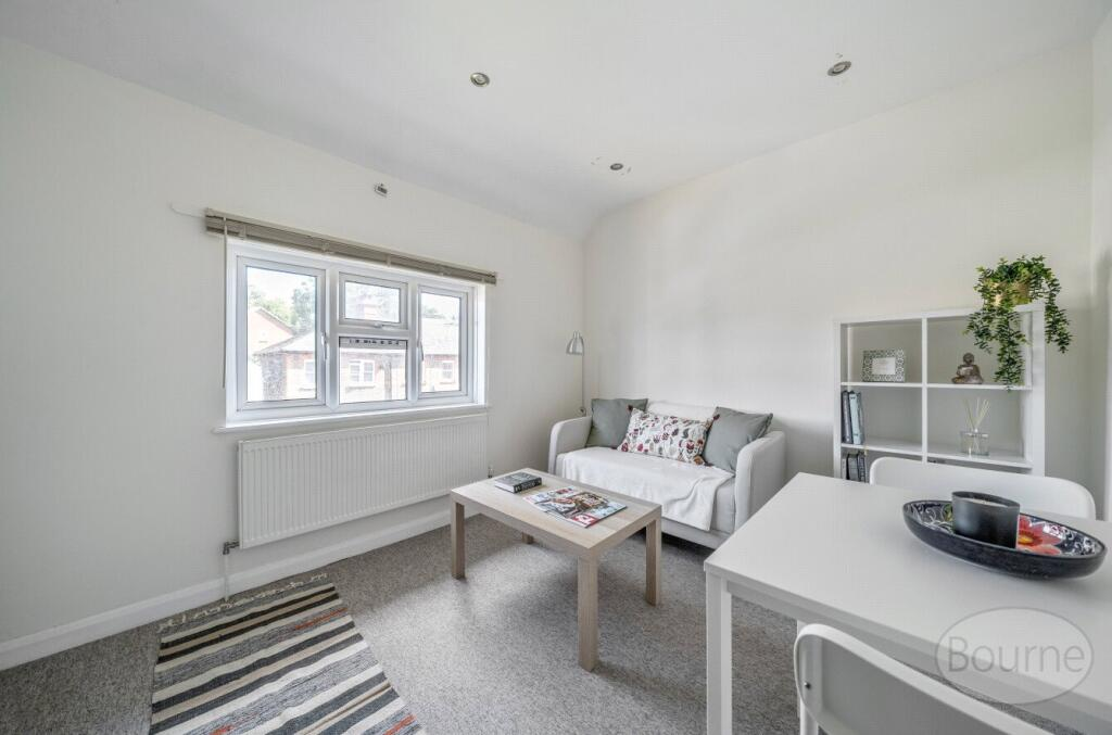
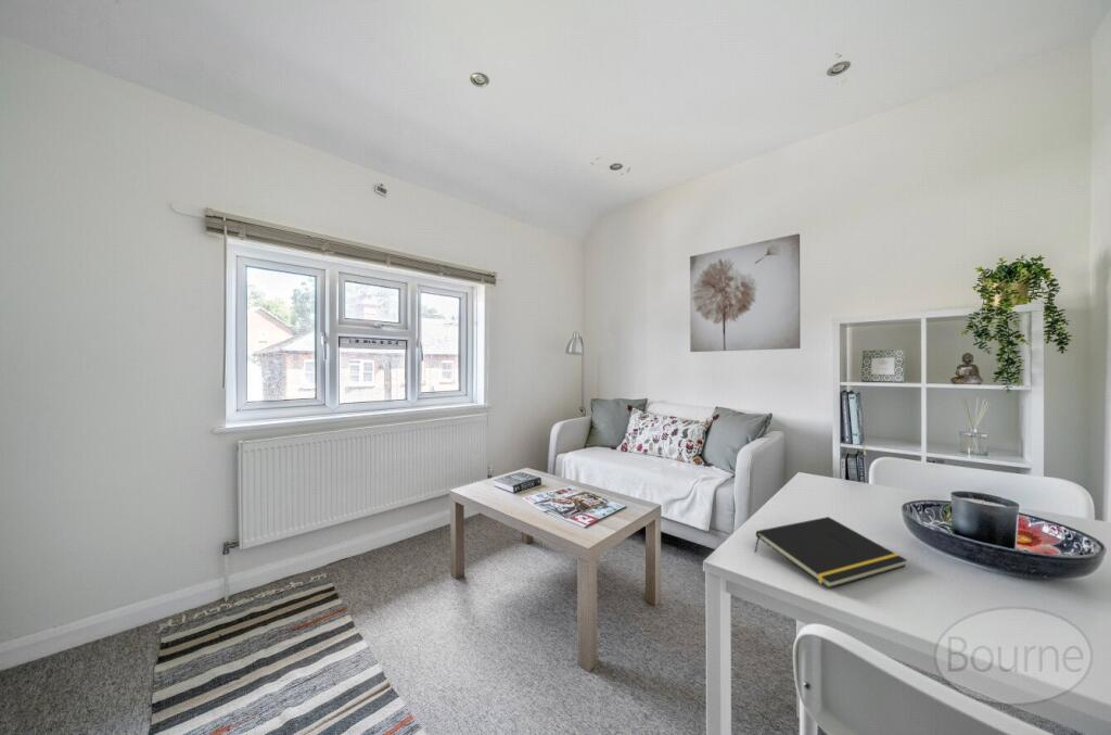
+ wall art (740, 297)
+ notepad (828, 547)
